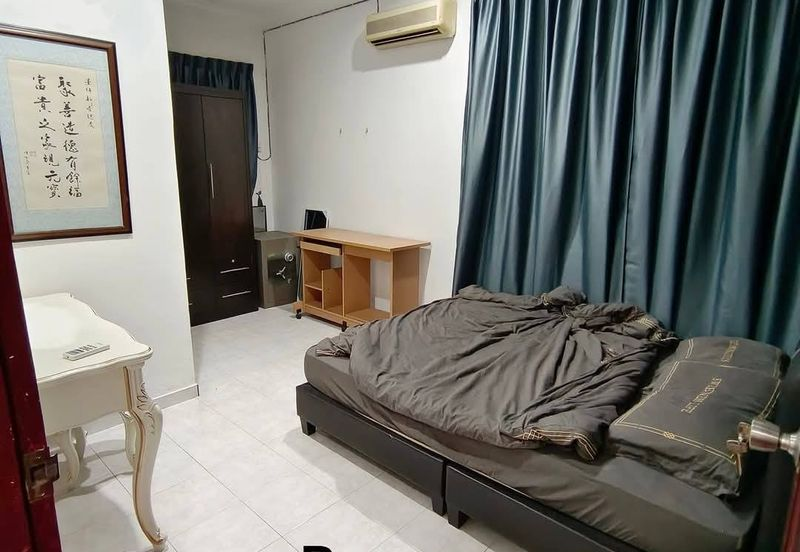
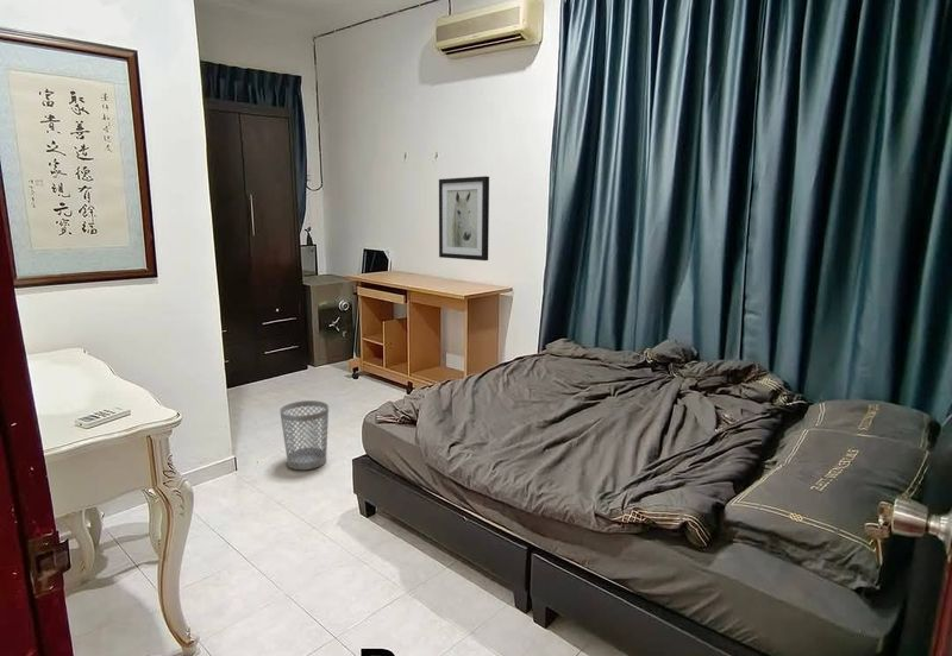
+ wastebasket (306, 435)
+ wall art (463, 219)
